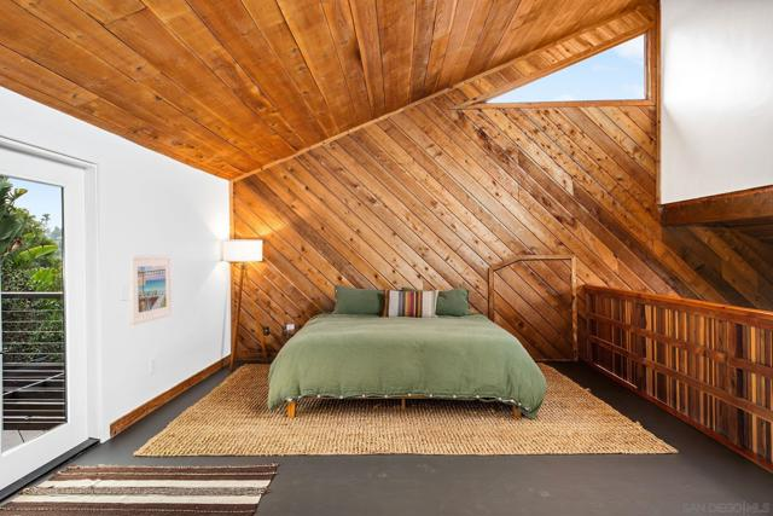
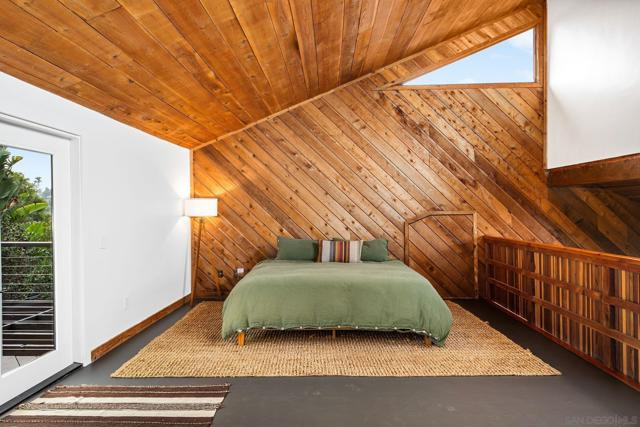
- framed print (151, 288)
